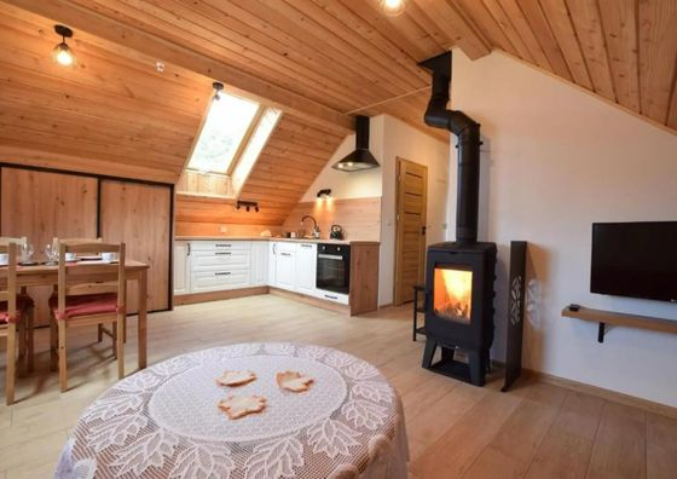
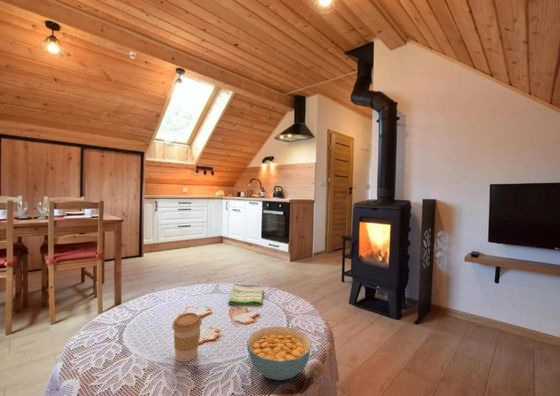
+ cereal bowl (278, 357)
+ dish towel (246, 293)
+ coffee cup (186, 336)
